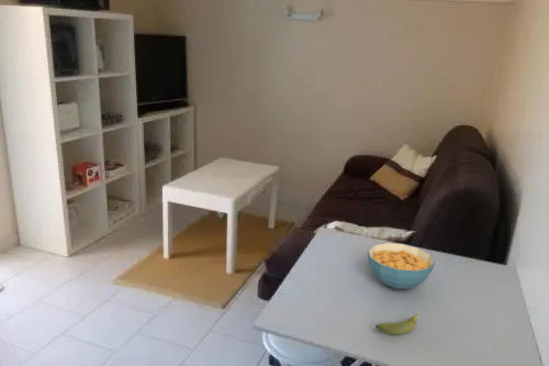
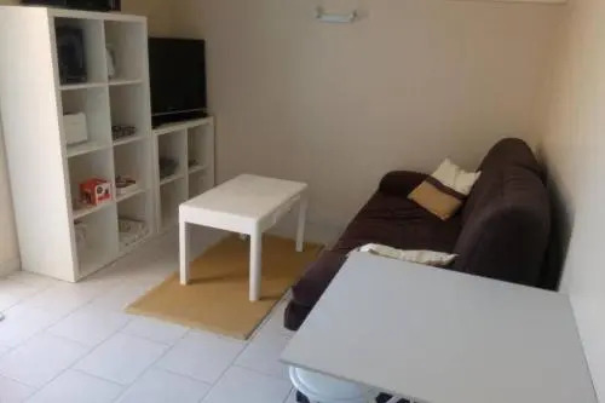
- cereal bowl (399, 270)
- banana (397, 326)
